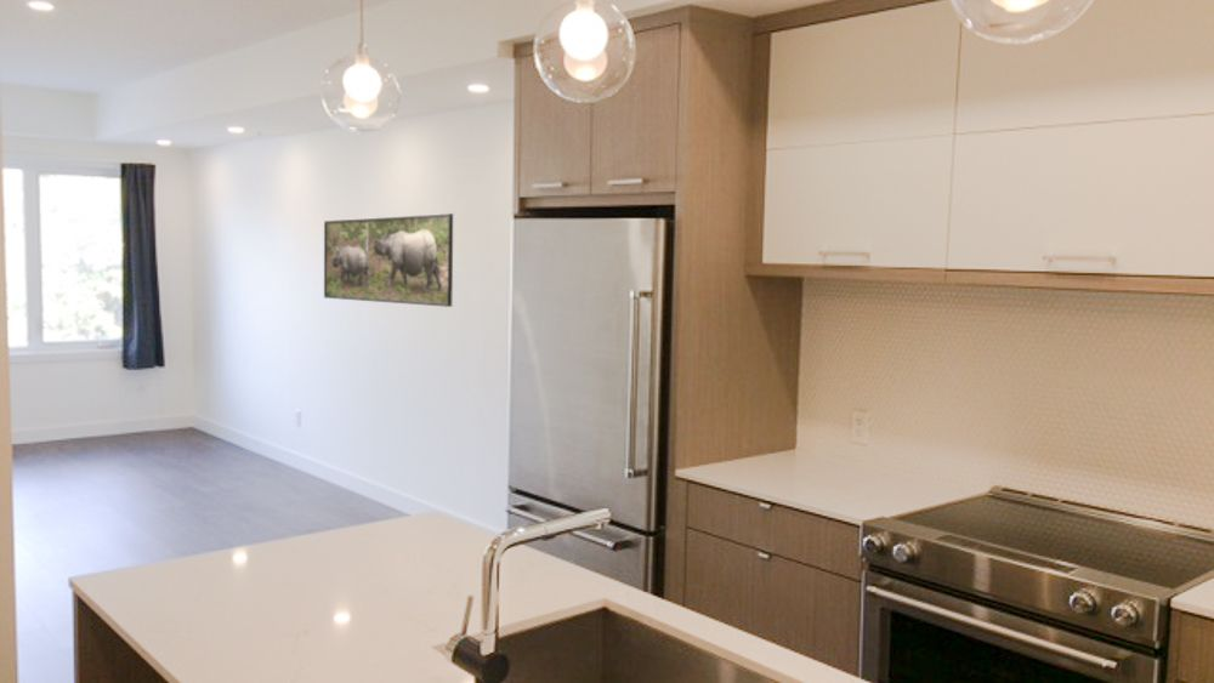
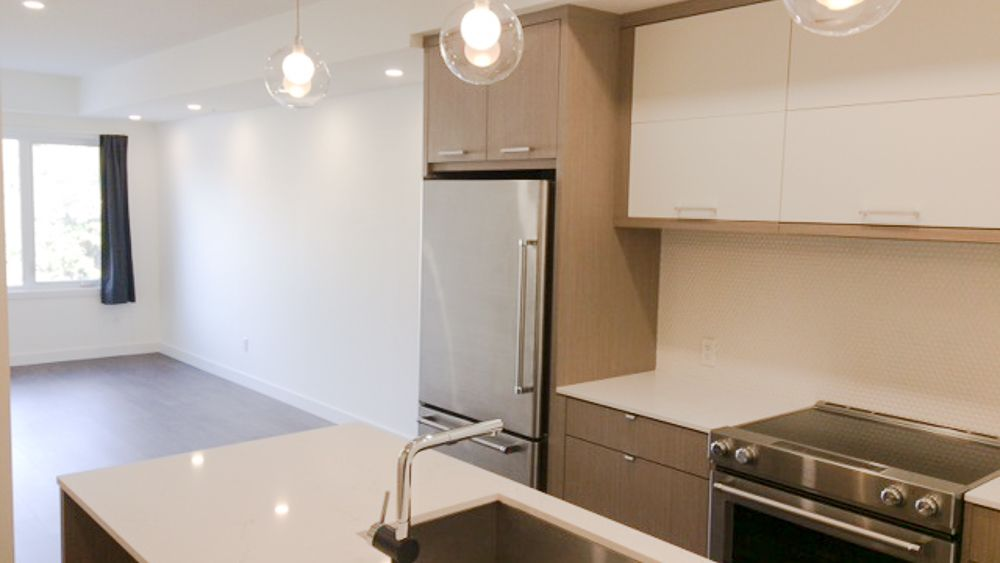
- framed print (381, 260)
